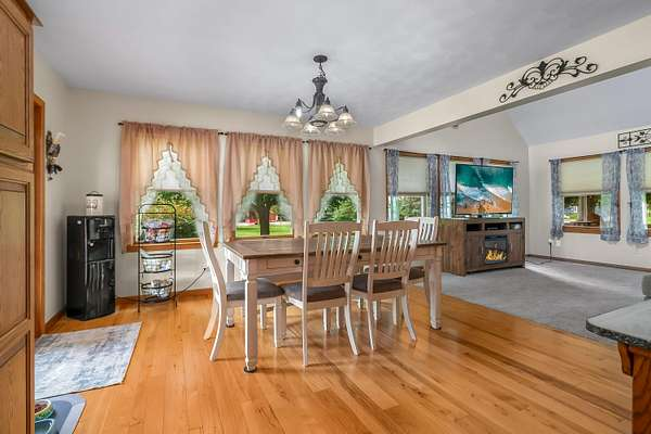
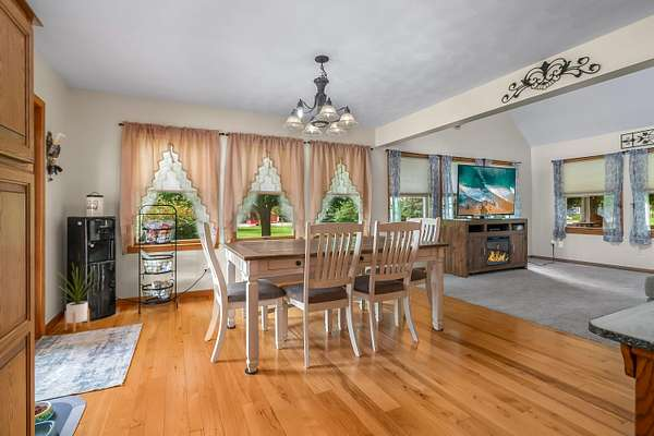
+ house plant (76, 295)
